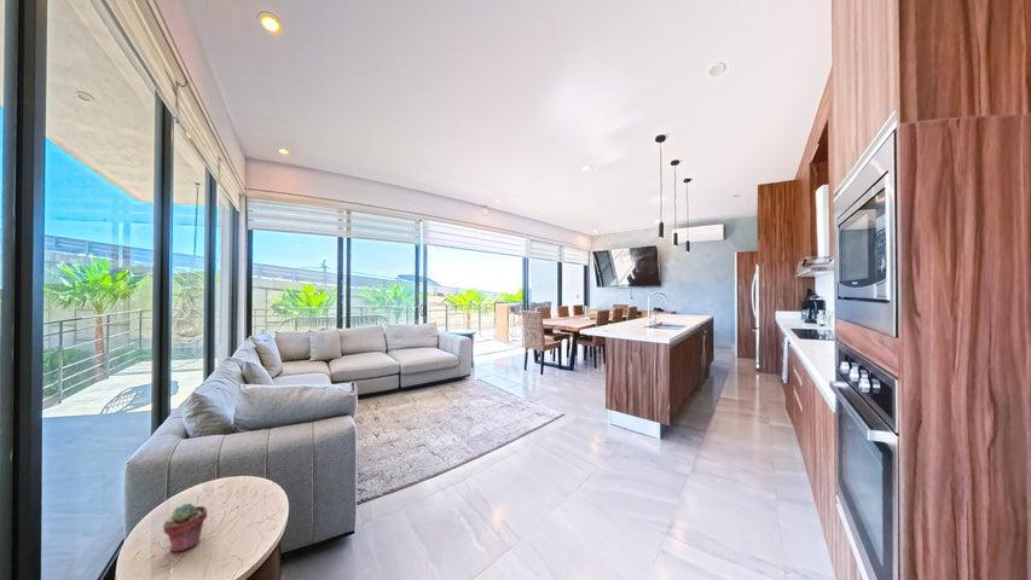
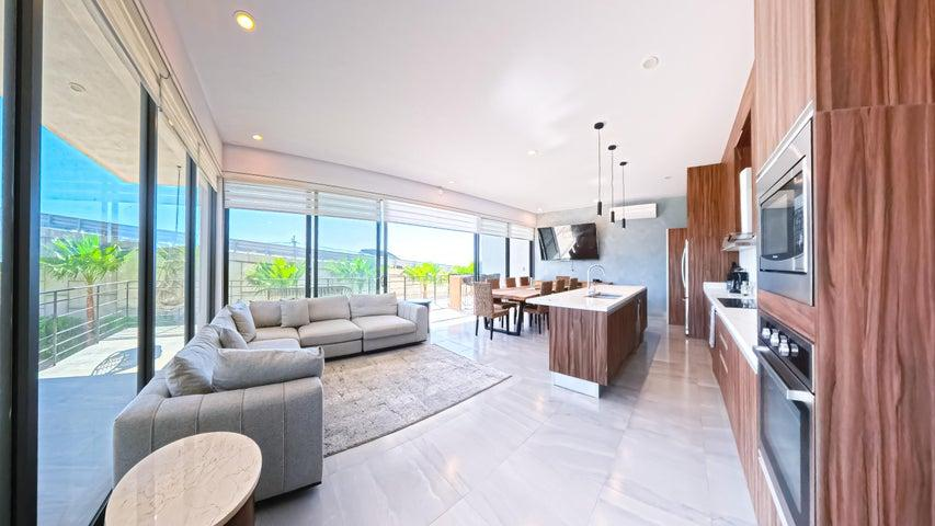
- potted succulent (185, 523)
